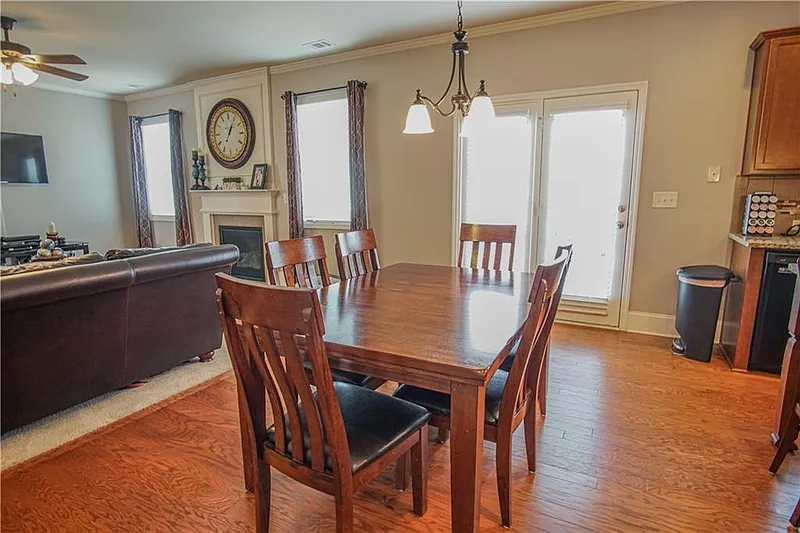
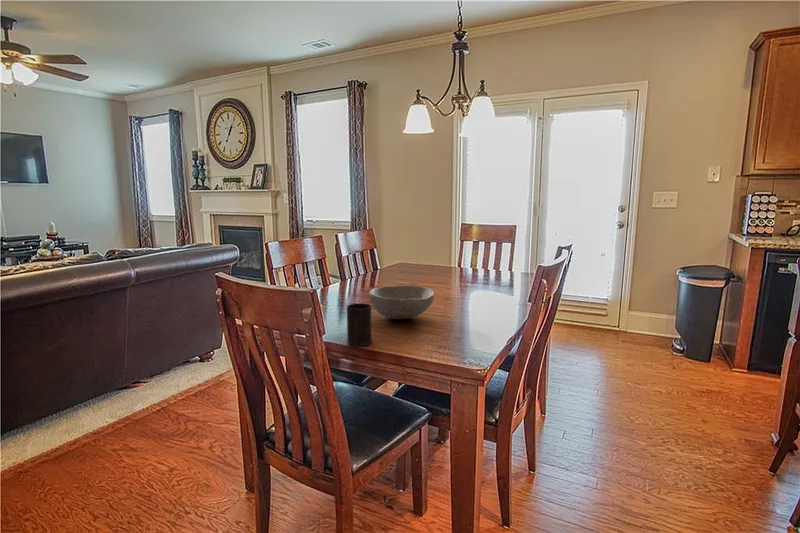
+ bowl (401, 304)
+ cup (359, 324)
